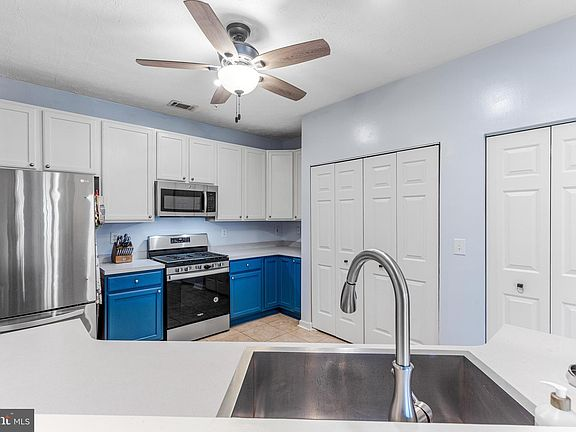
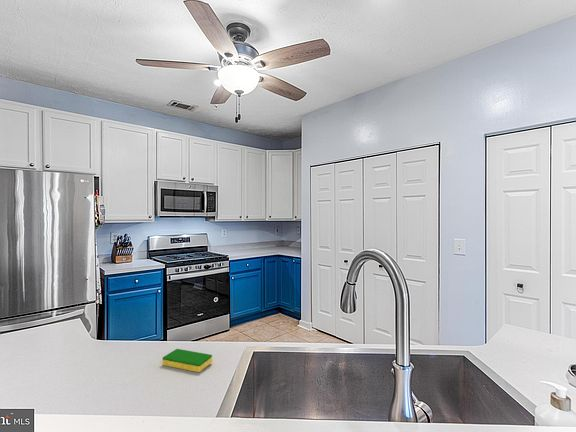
+ dish sponge (187, 359)
